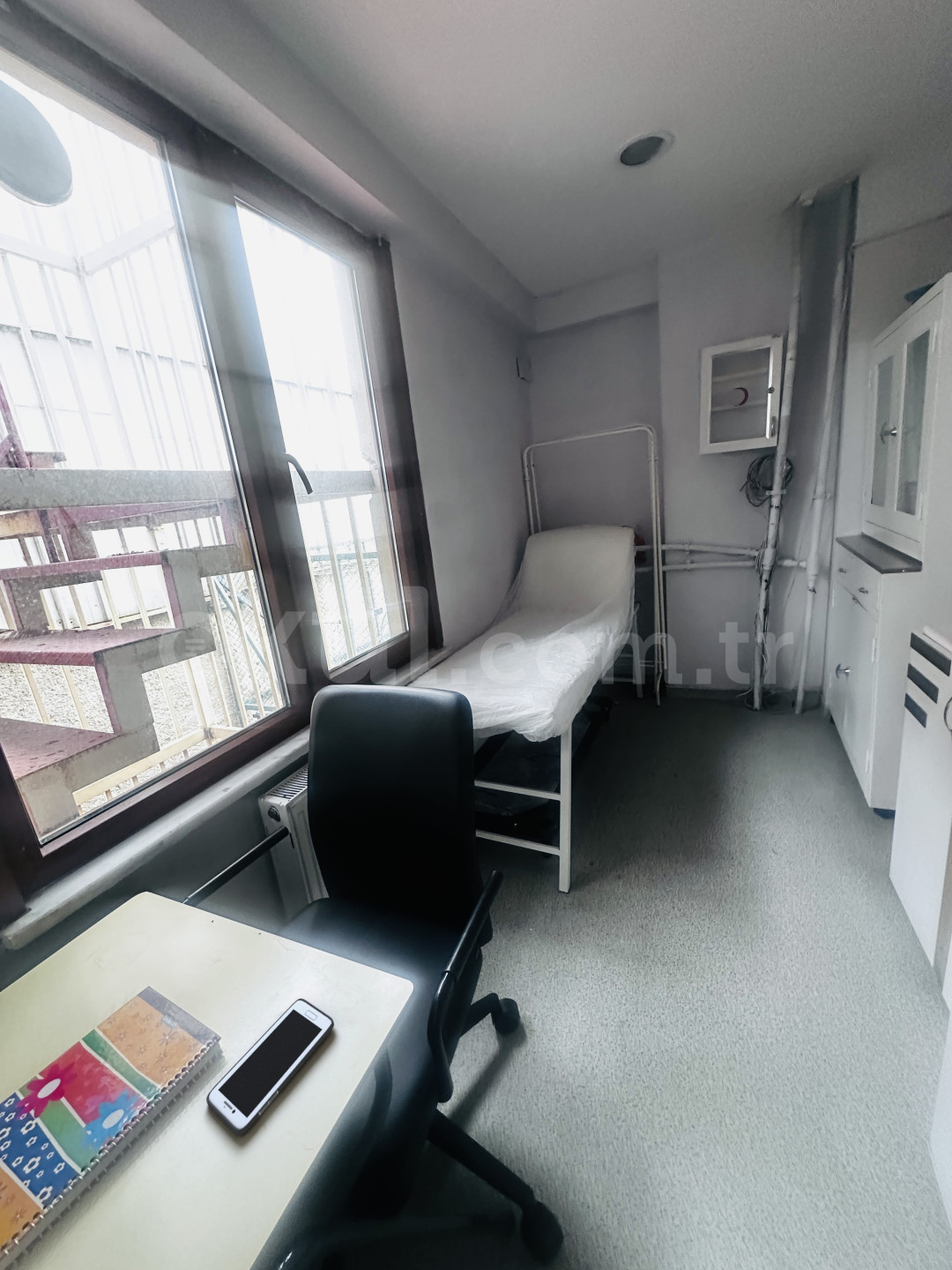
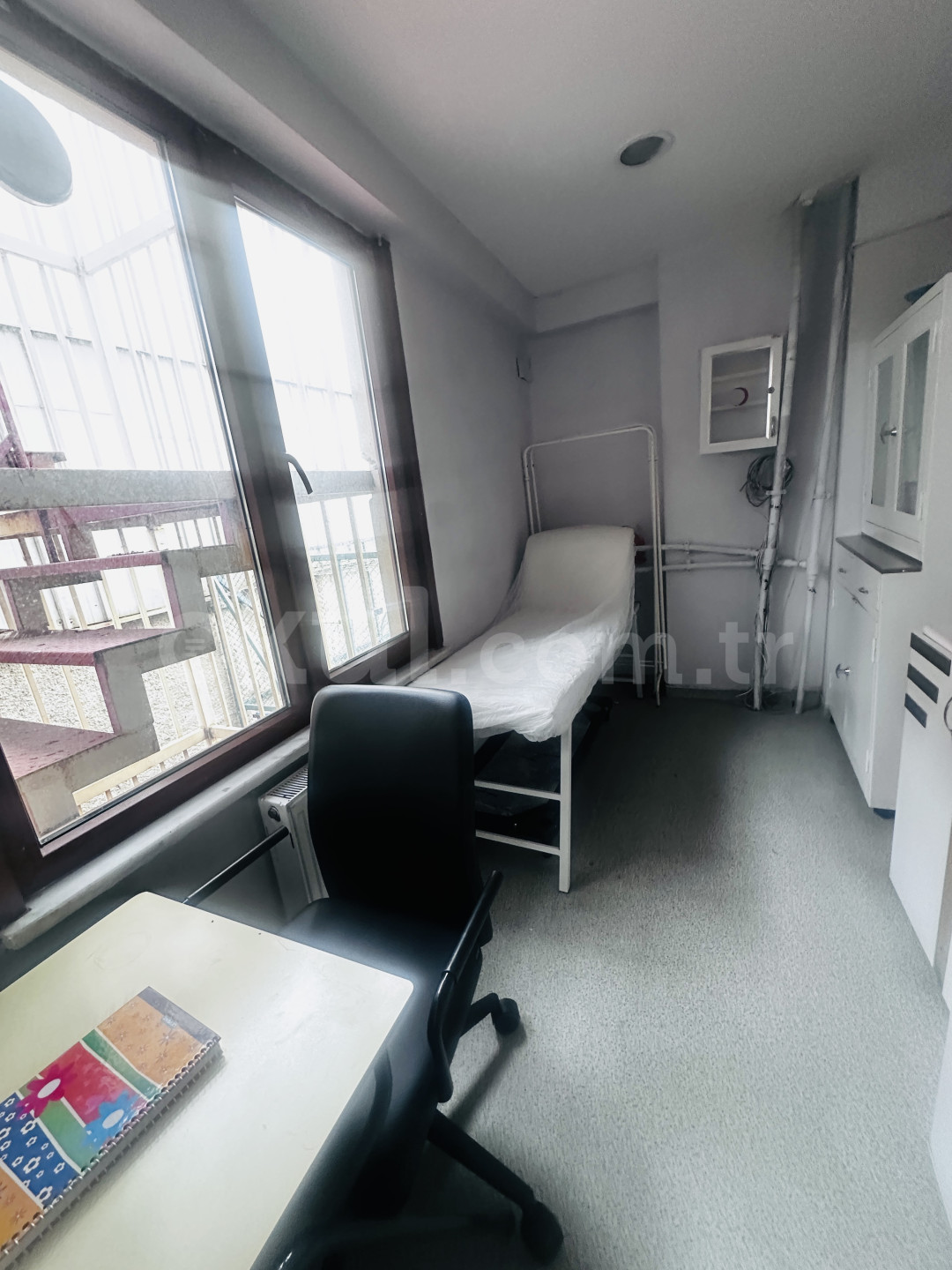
- cell phone (273, 1059)
